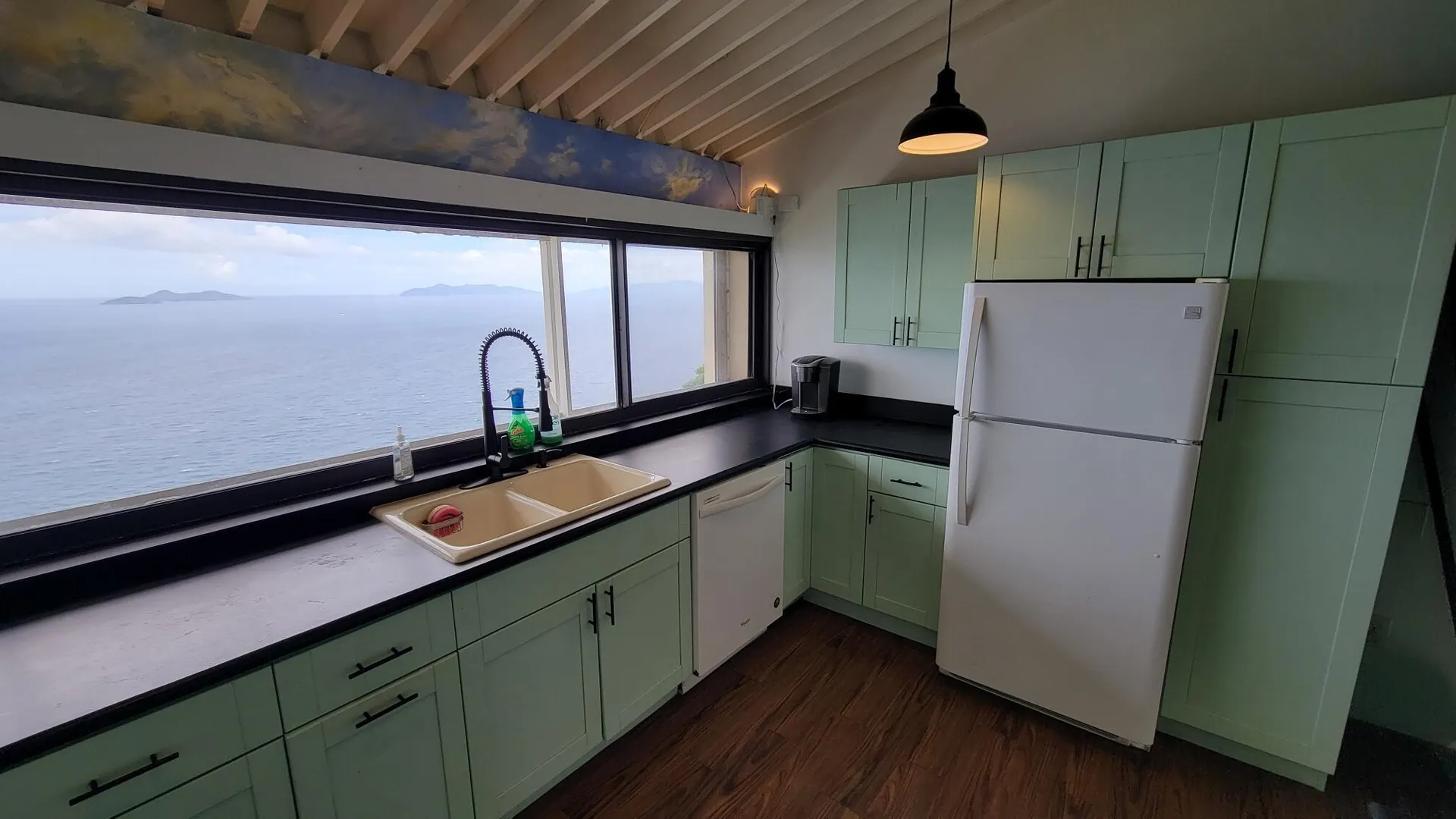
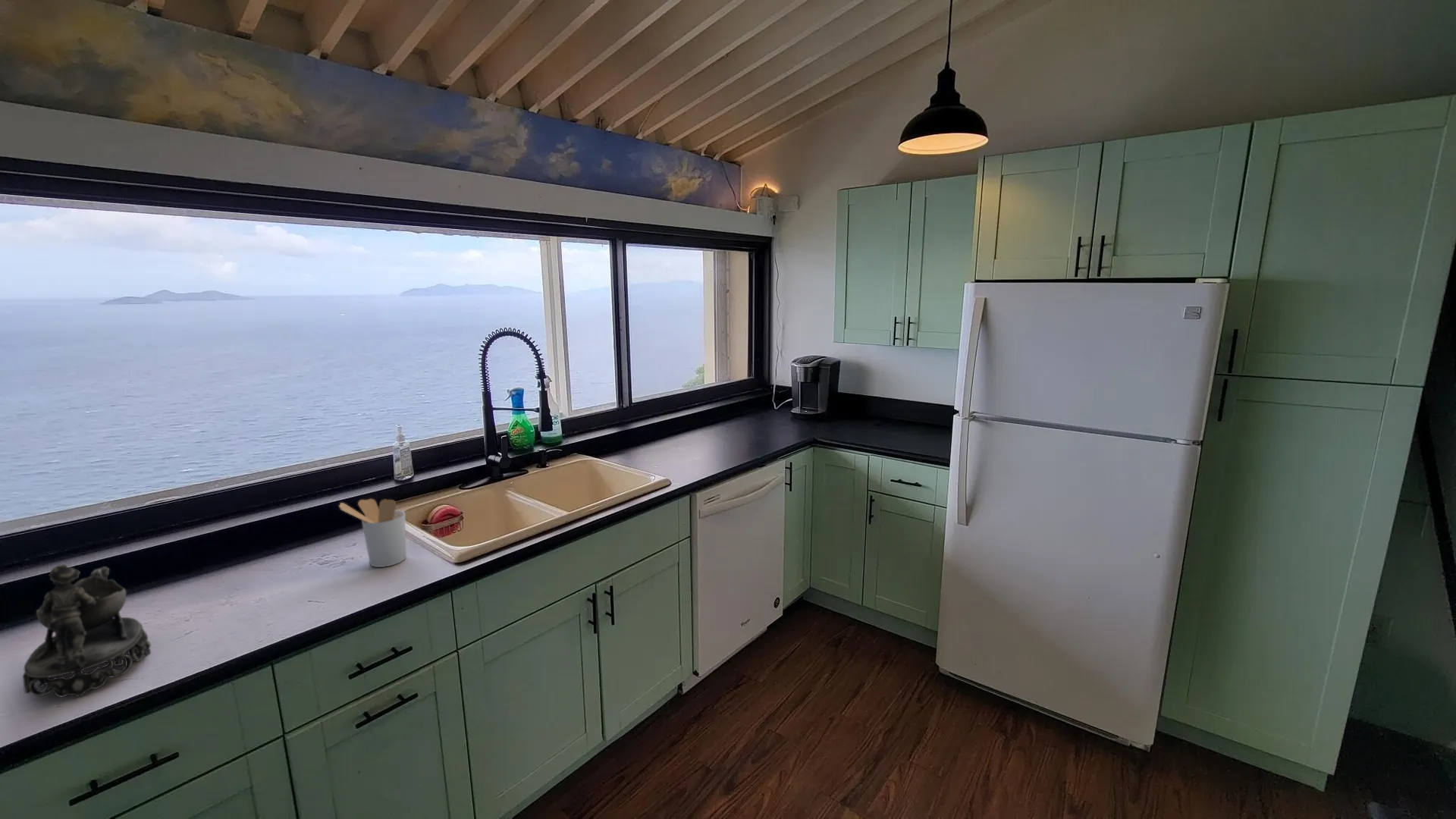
+ utensil holder (373, 530)
+ decorative bowl (80, 607)
